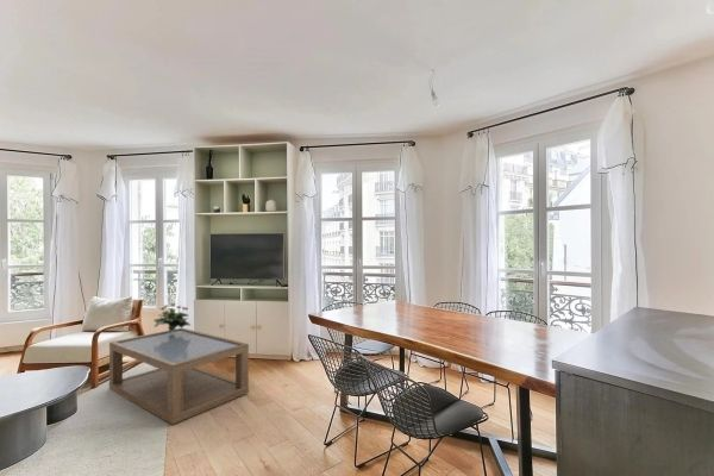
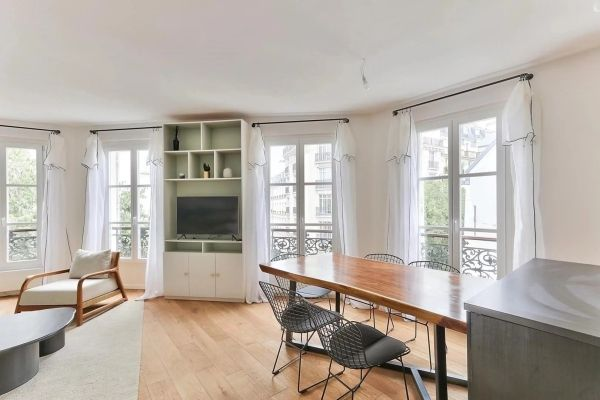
- flowering plant (173, 318)
- coffee table (177, 367)
